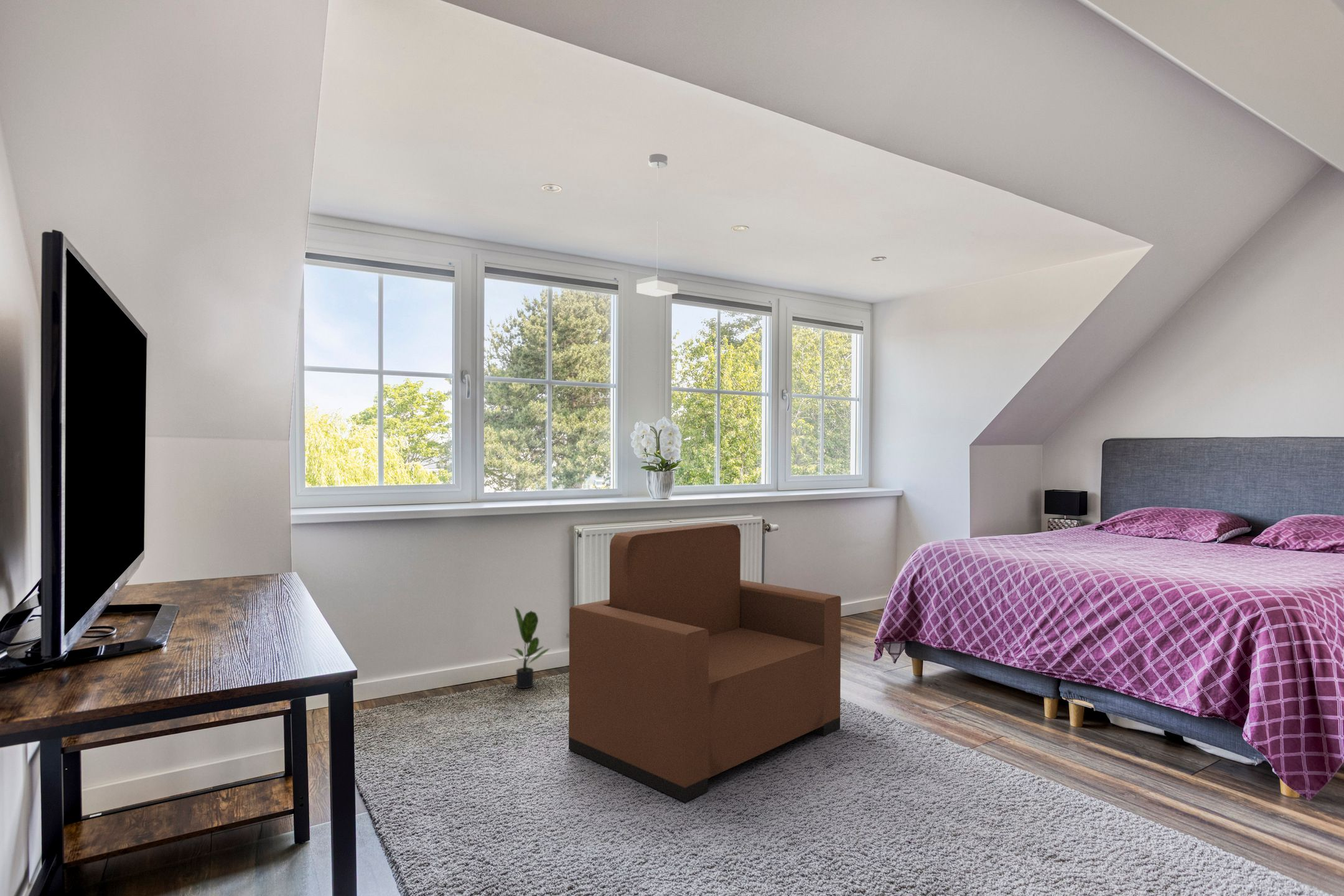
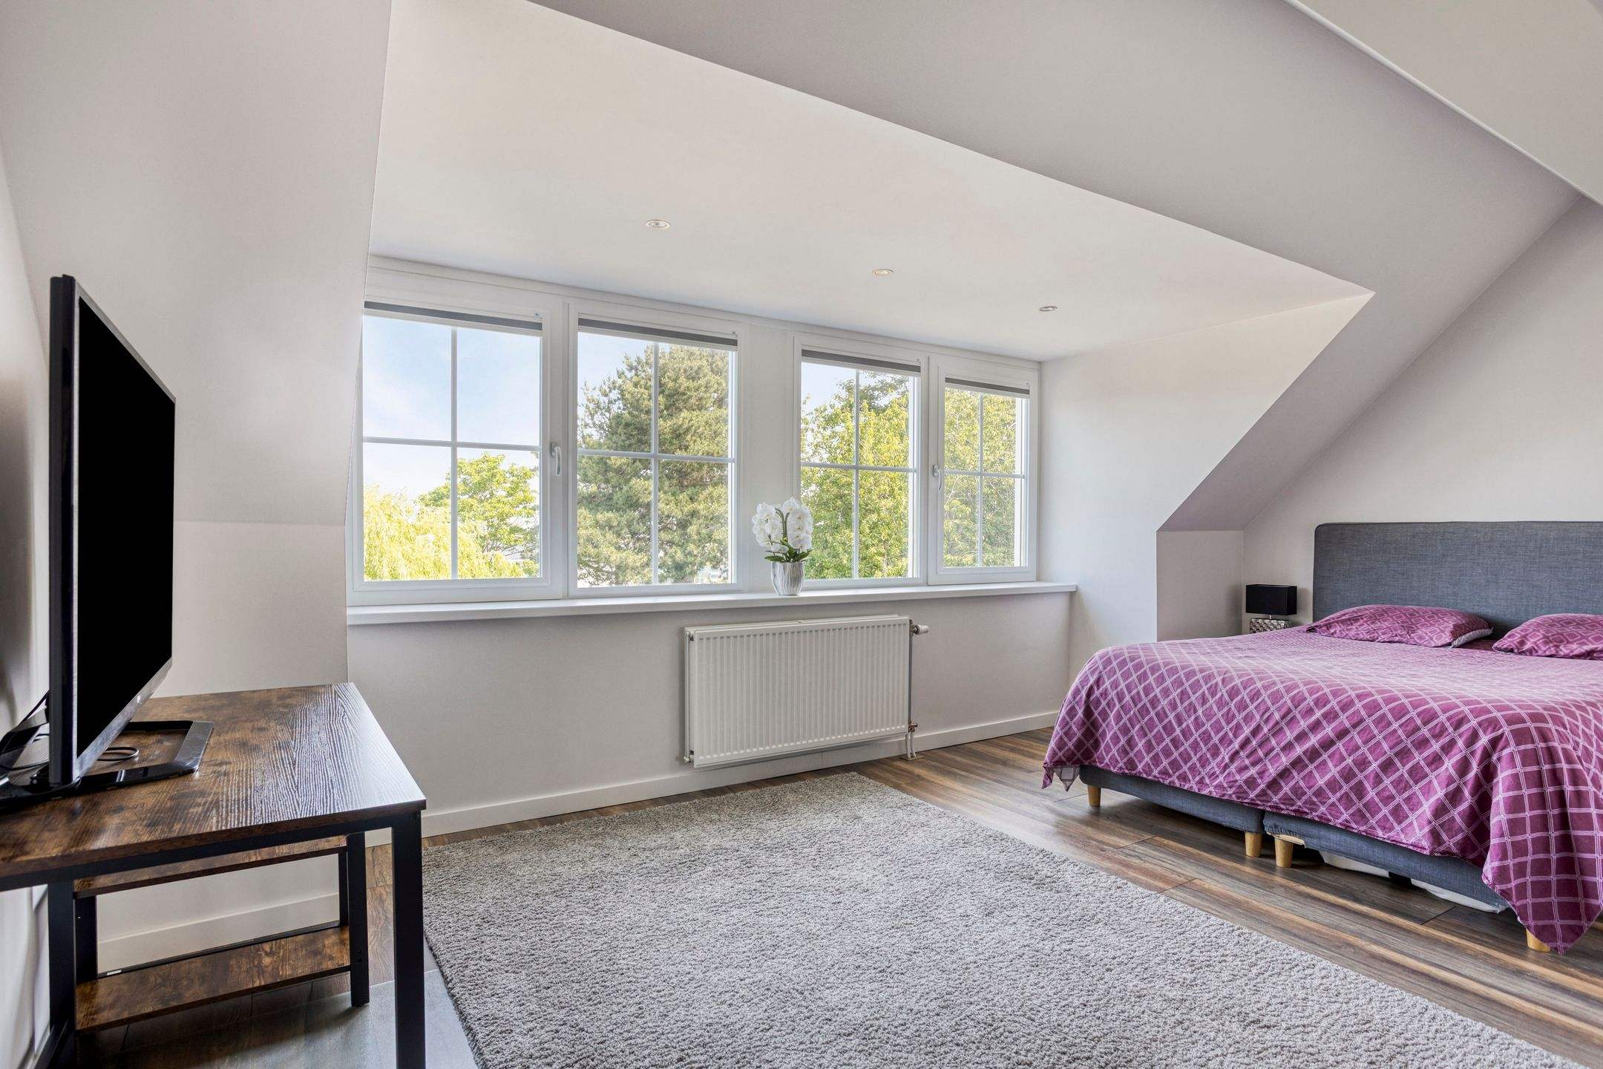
- pendant lamp (657, 225)
- potted plant (529, 646)
- armchair (710, 635)
